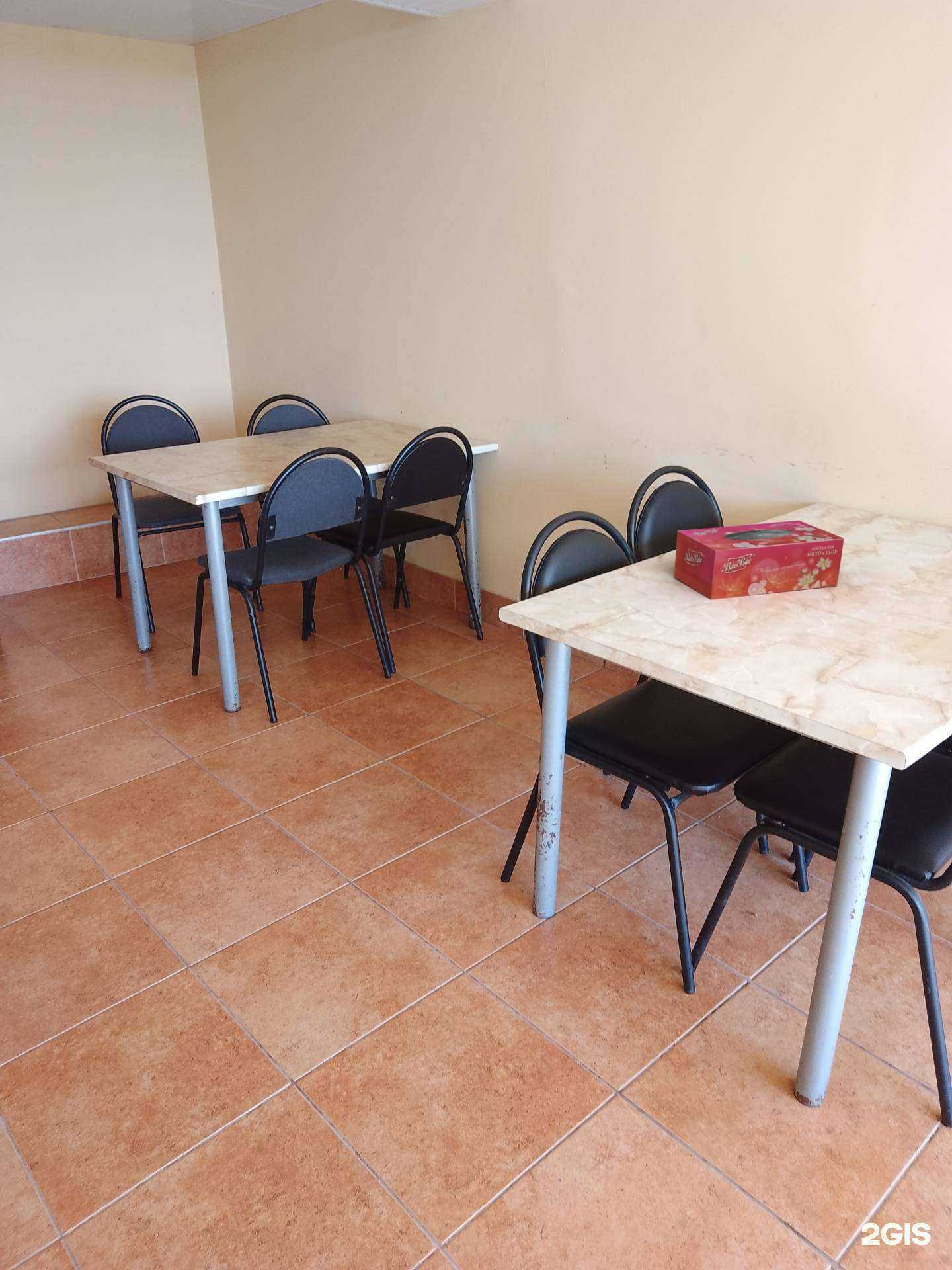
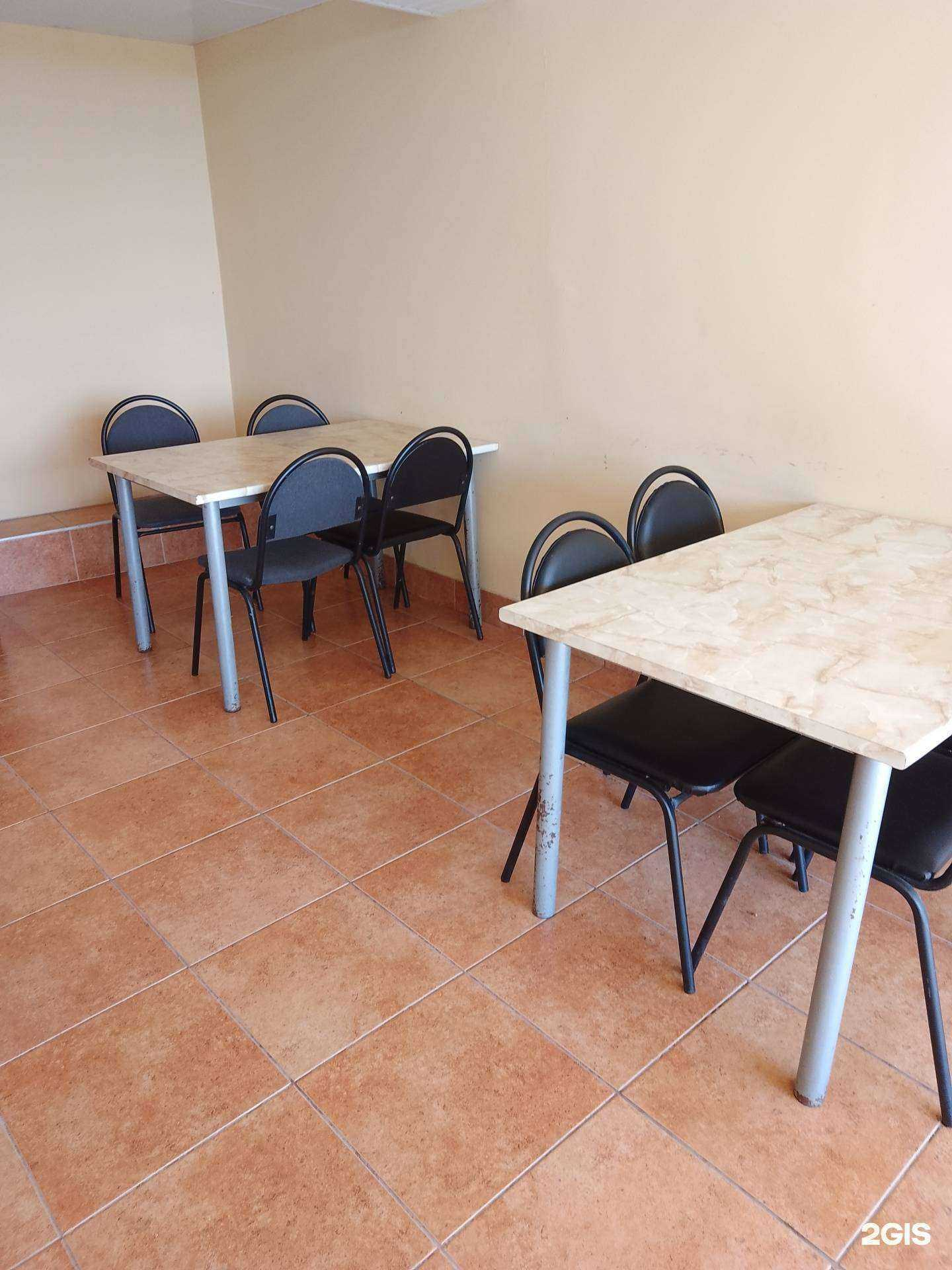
- tissue box (756, 558)
